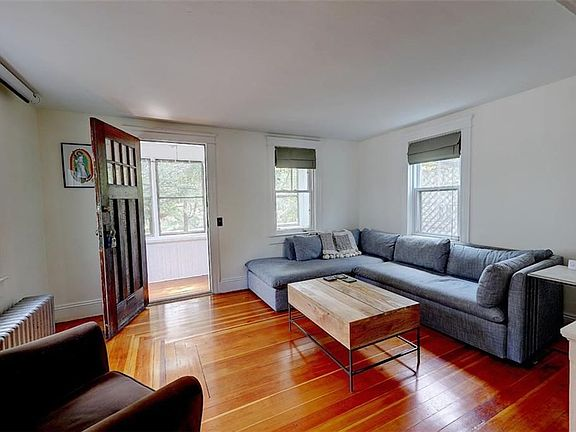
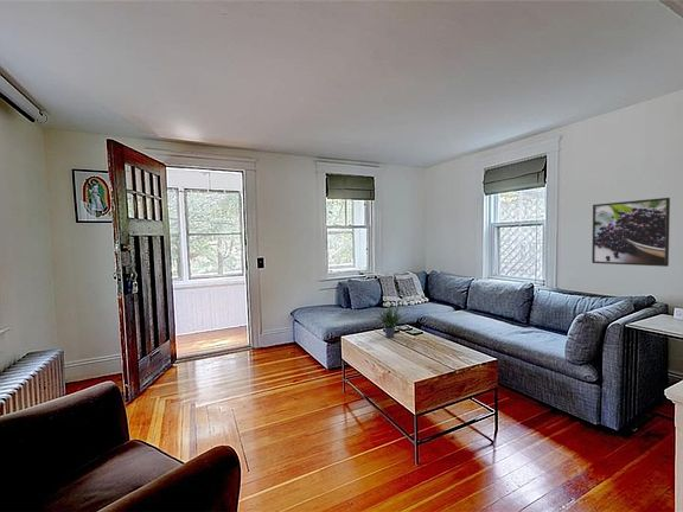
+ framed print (627, 232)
+ potted plant (389, 316)
